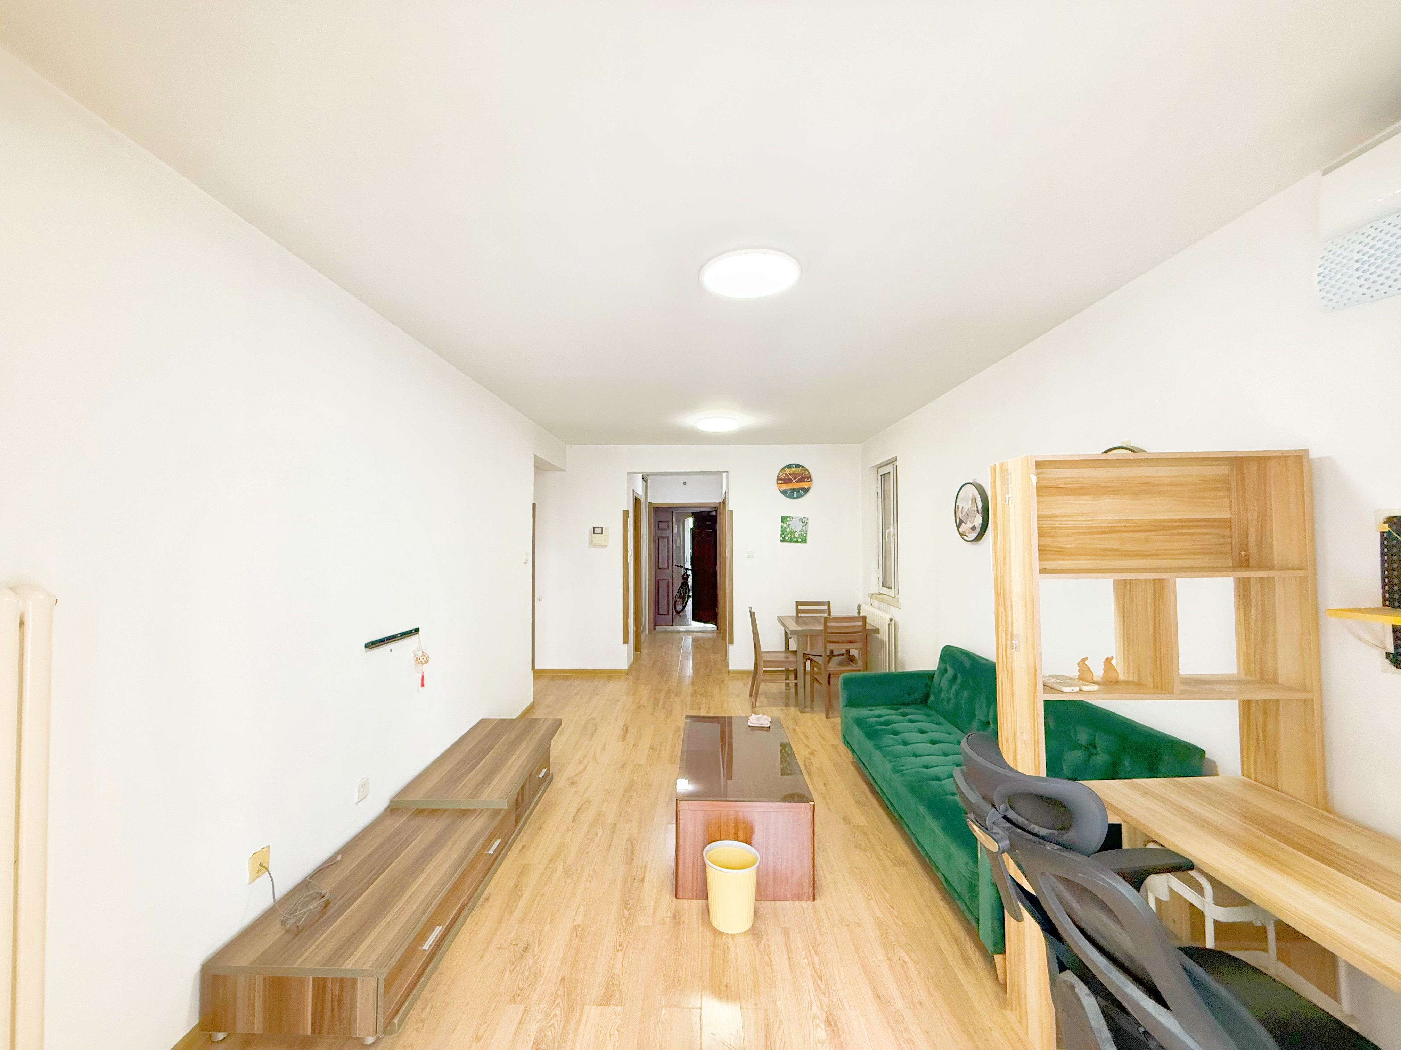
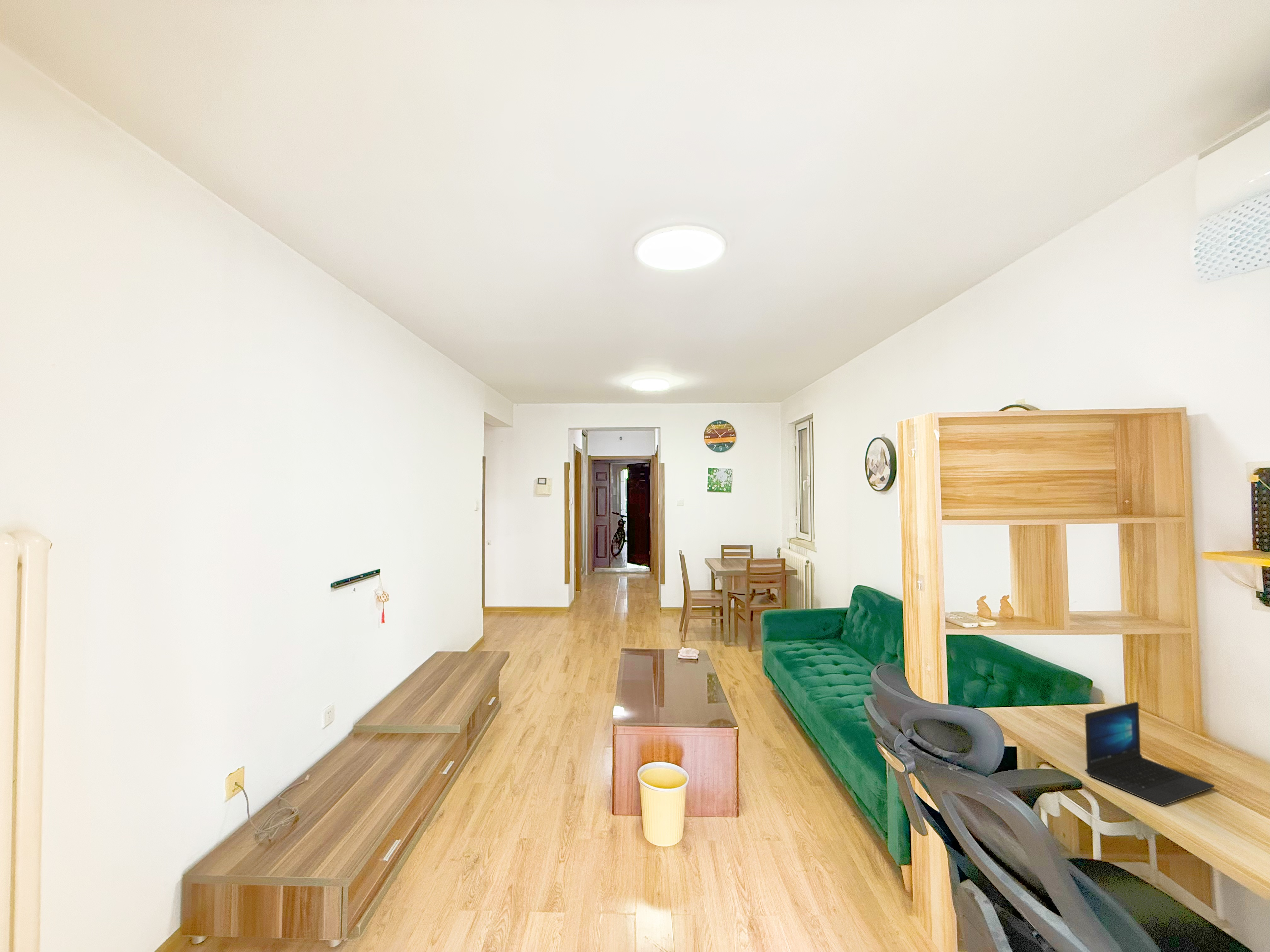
+ laptop (1140, 750)
